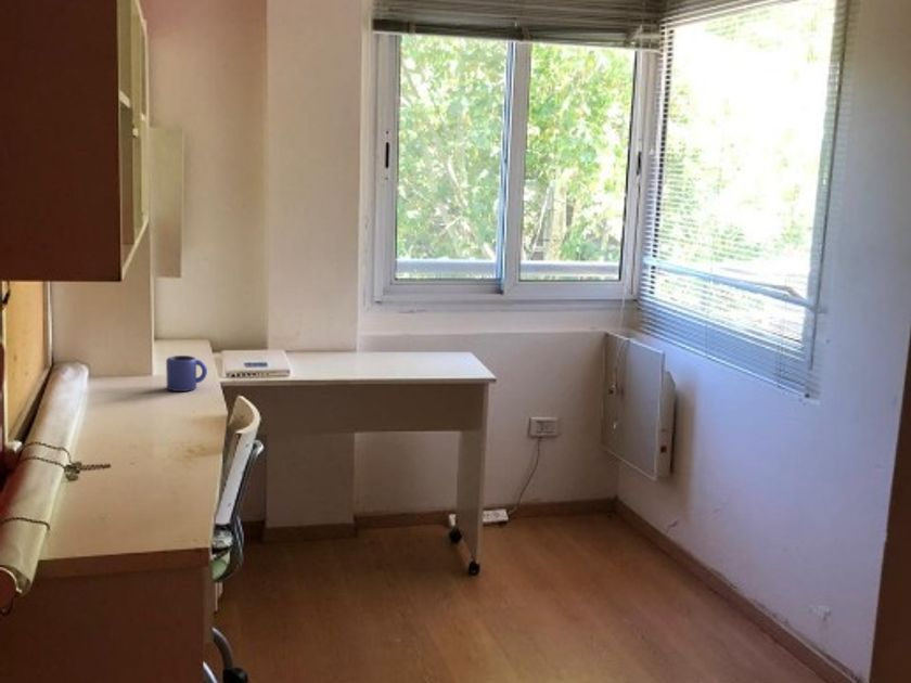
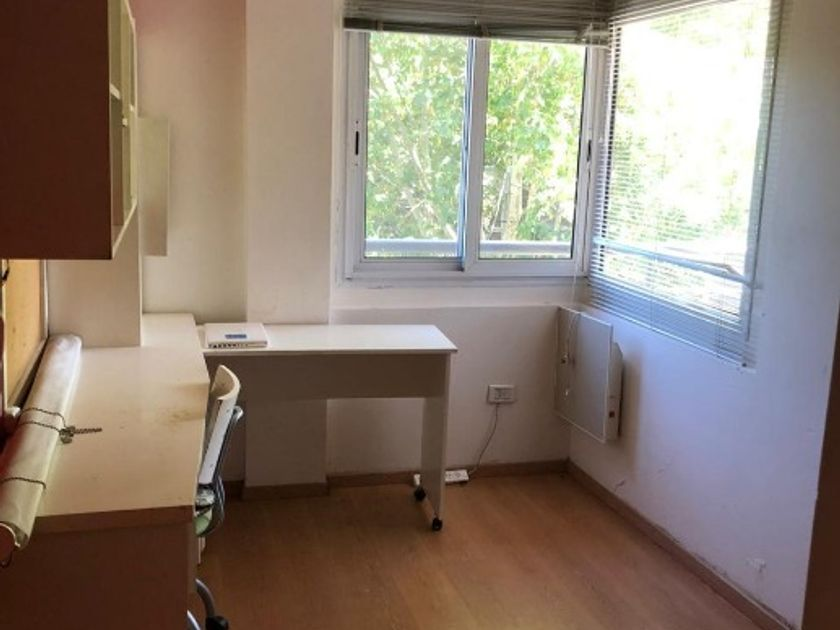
- mug (187, 373)
